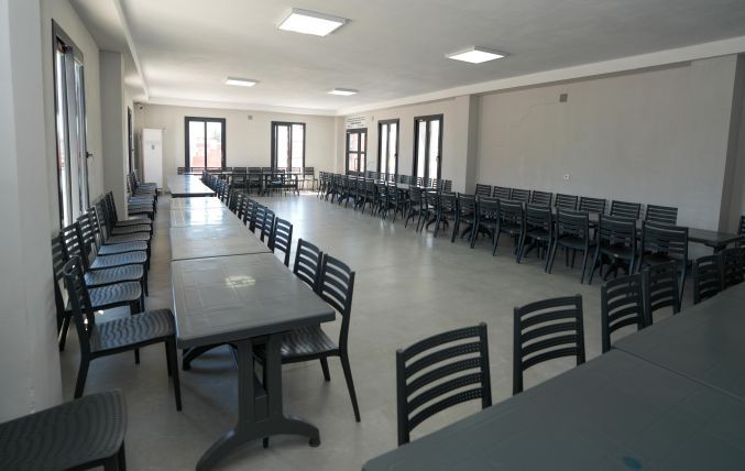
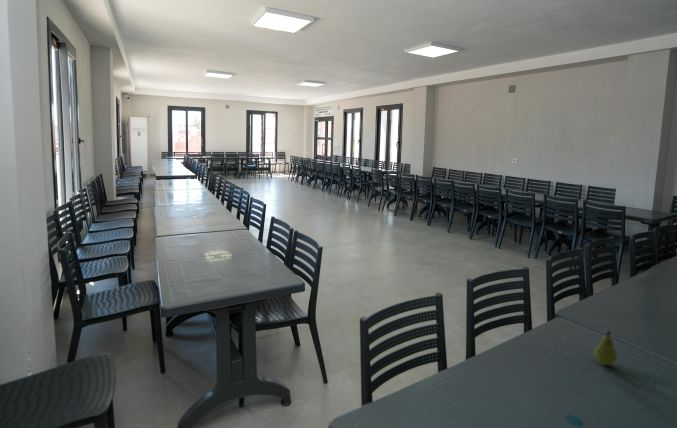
+ fruit (606, 347)
